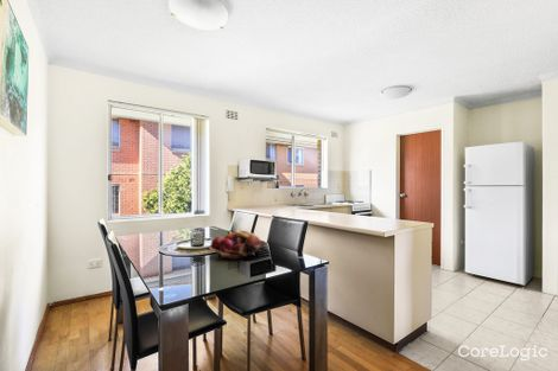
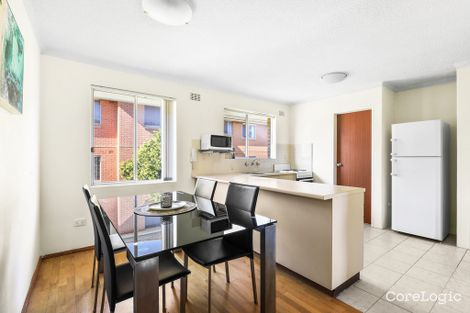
- fruit basket (237, 243)
